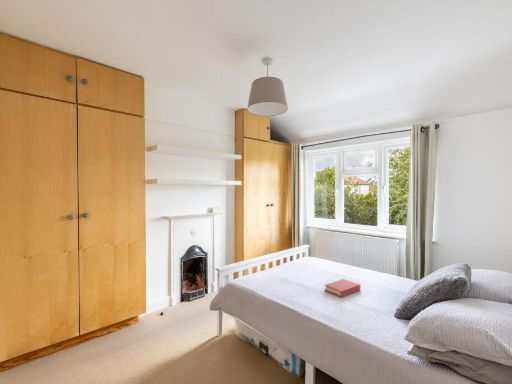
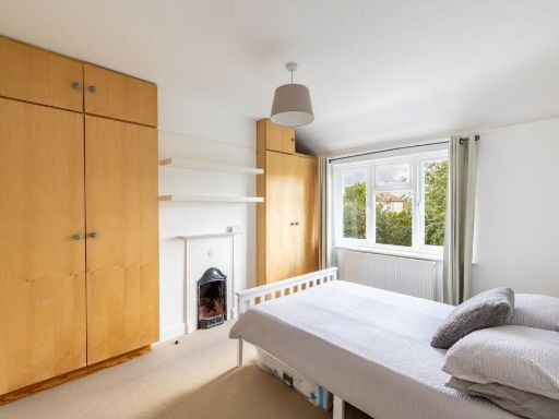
- book (342, 287)
